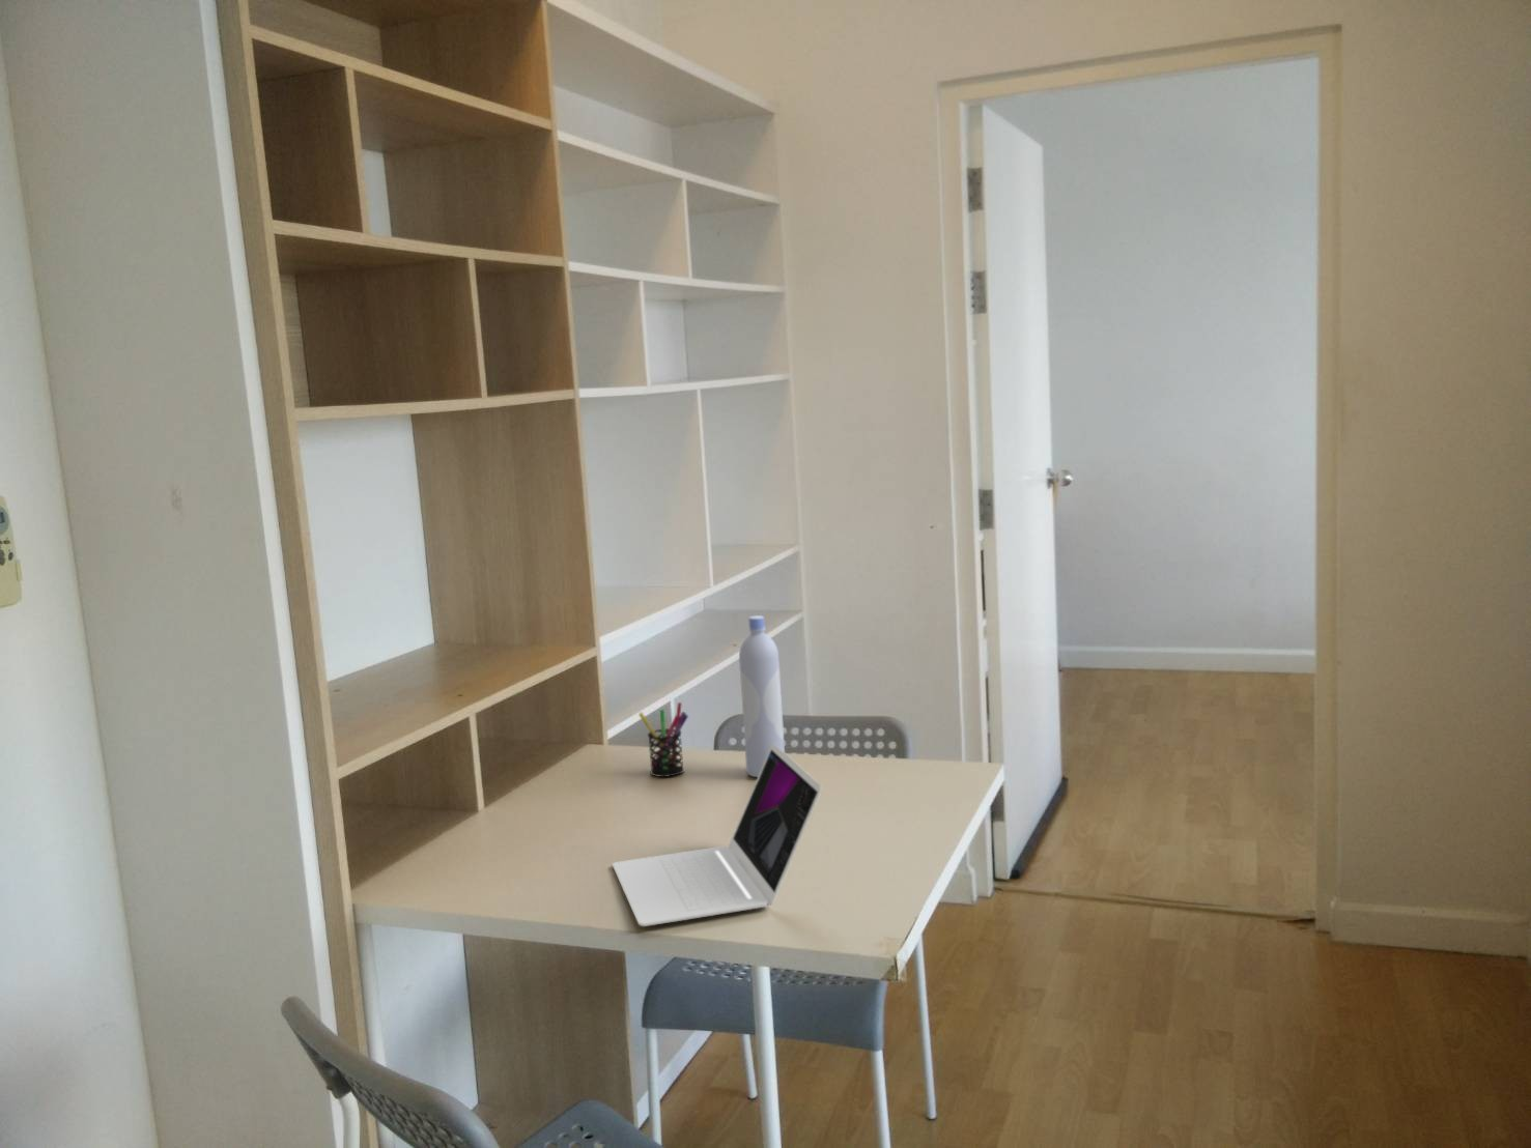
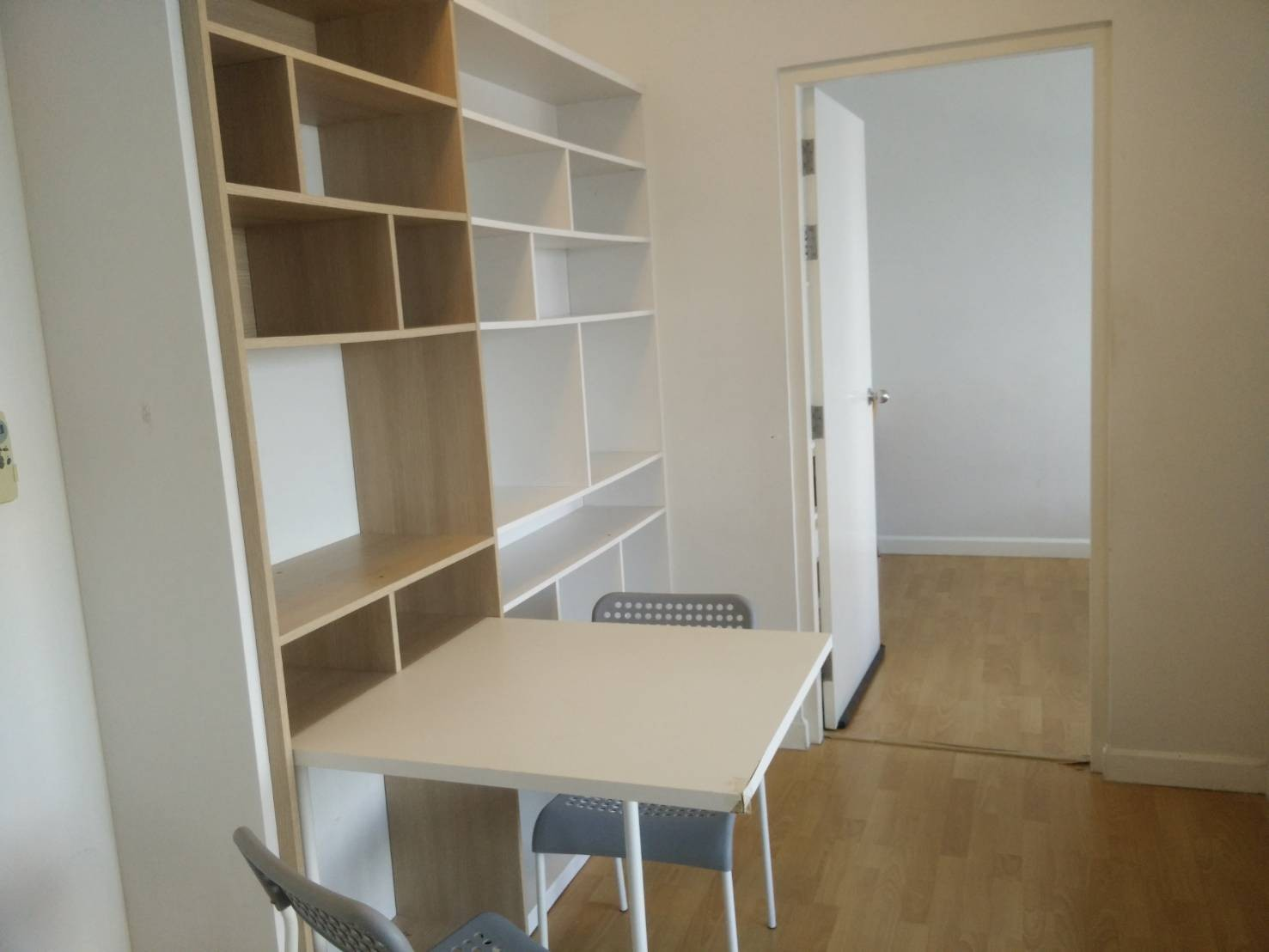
- laptop (734, 832)
- bottle (761, 696)
- pen holder (666, 737)
